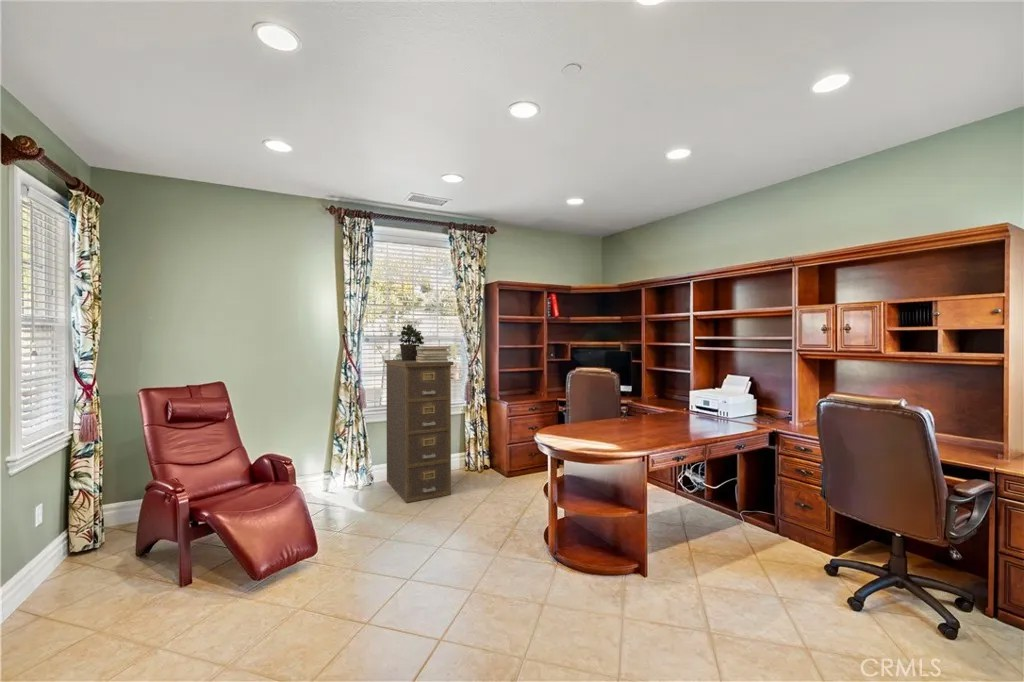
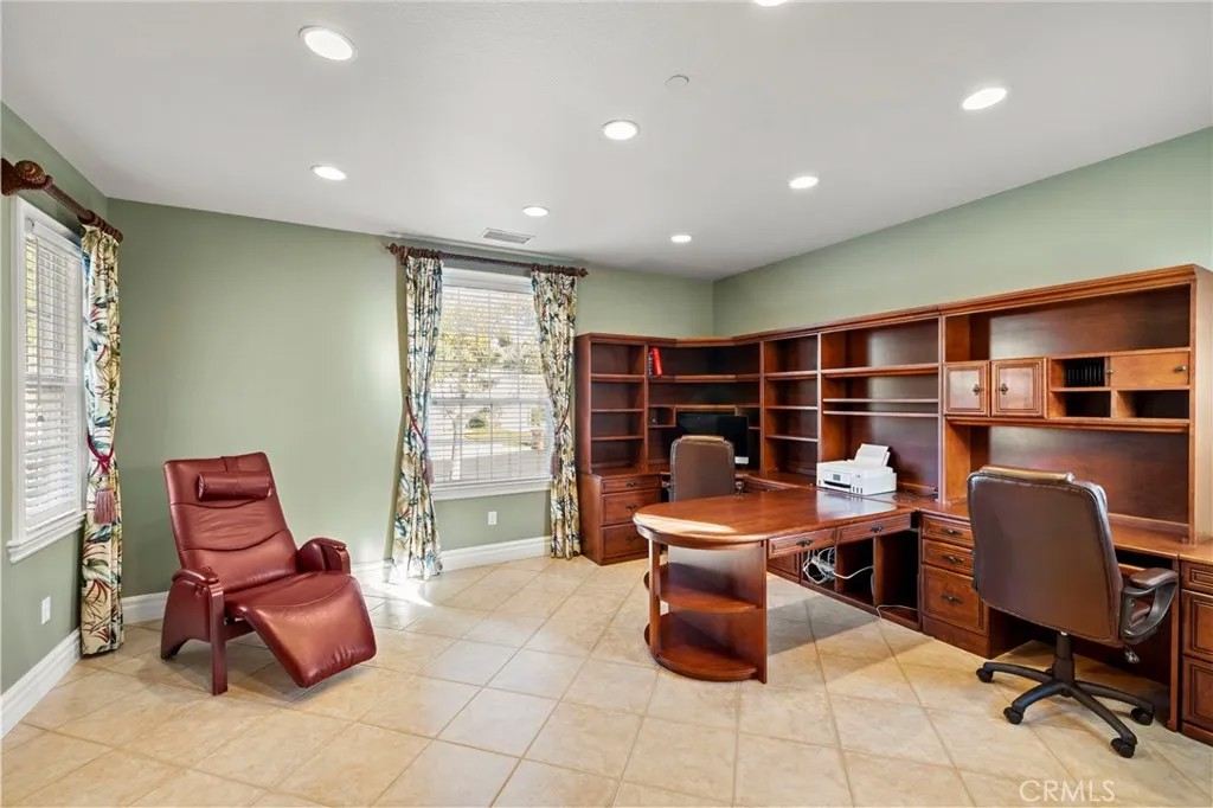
- book stack (433, 353)
- potted plant (409, 342)
- filing cabinet (417, 424)
